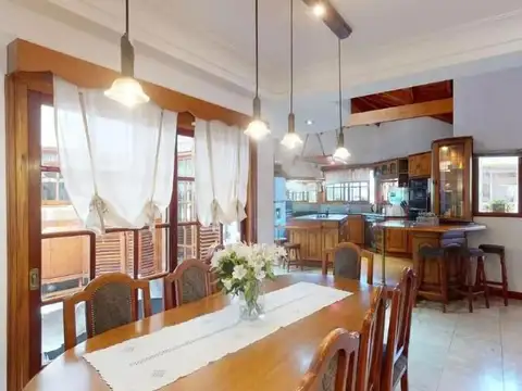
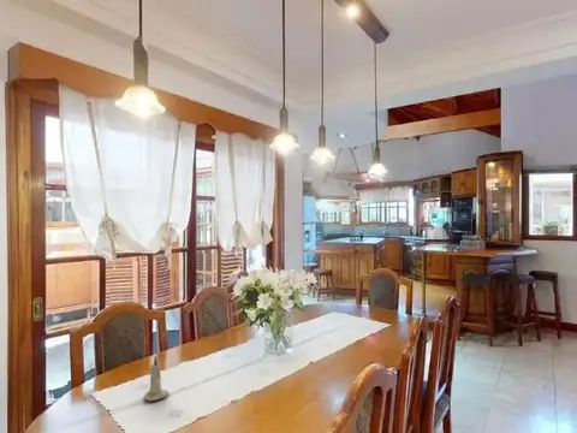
+ candle (156, 375)
